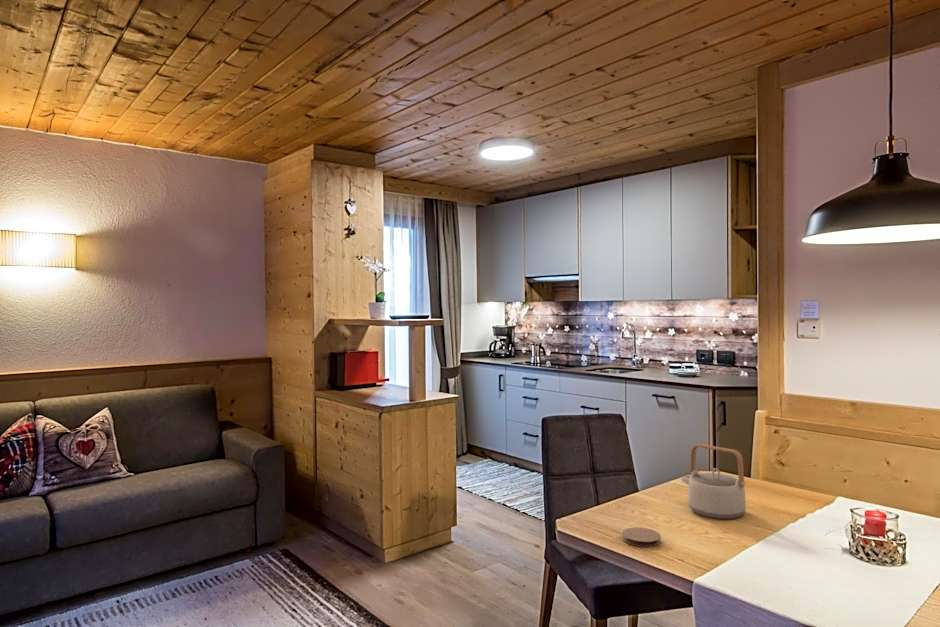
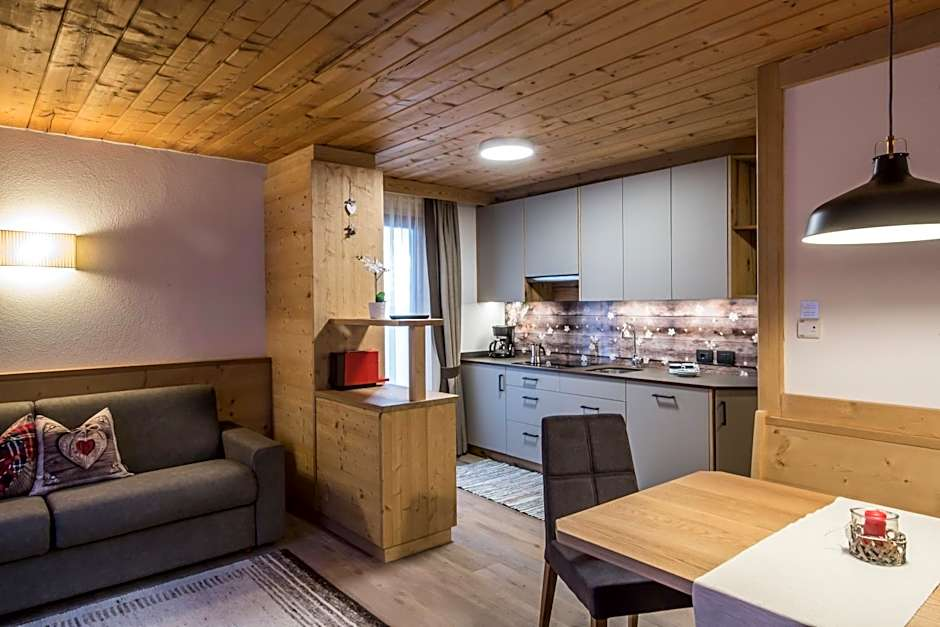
- teapot (711, 478)
- coaster (641, 536)
